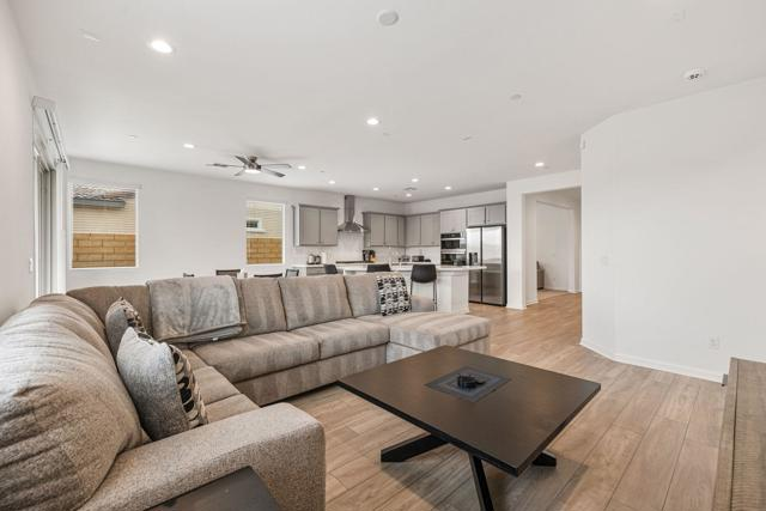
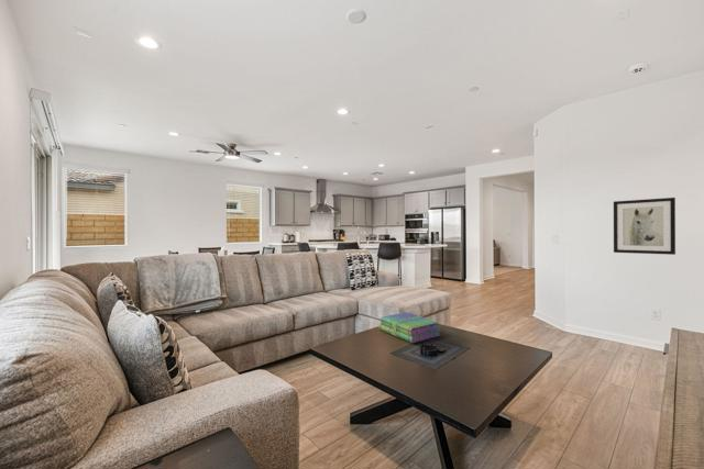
+ wall art (642, 226)
+ stack of books (408, 325)
